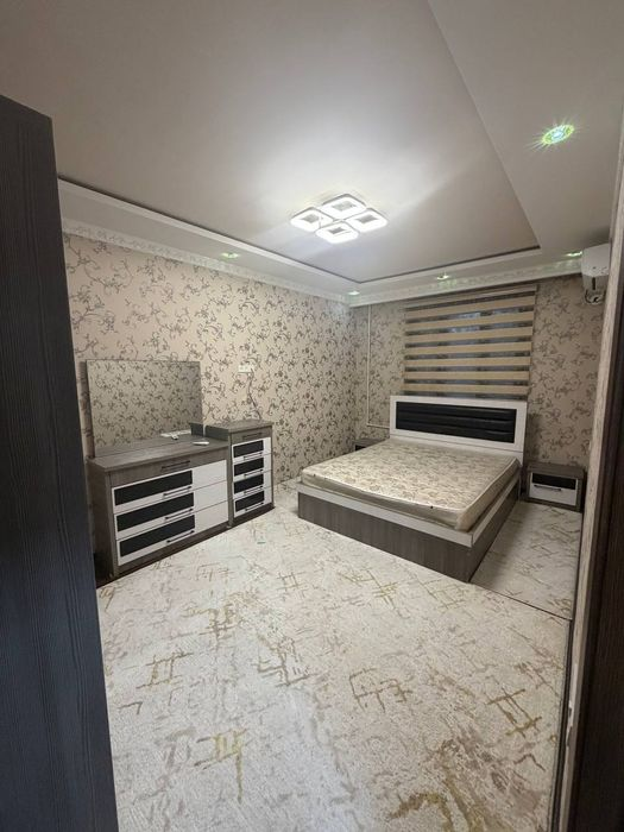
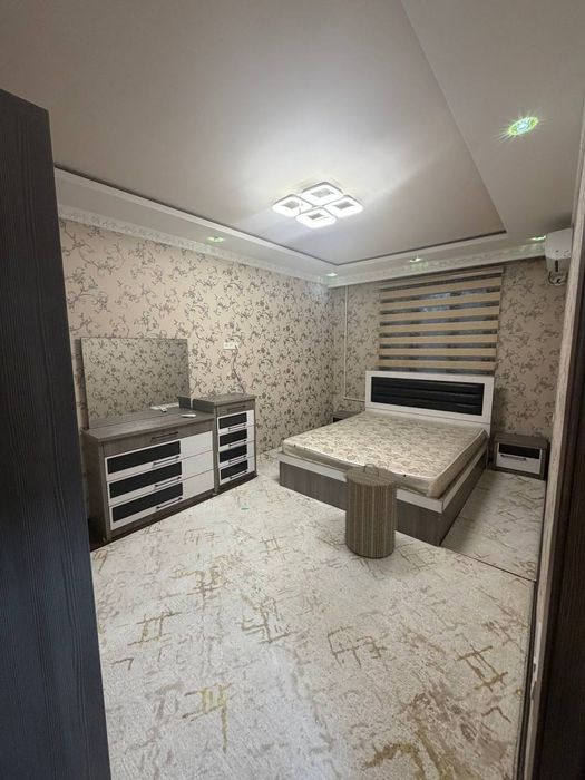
+ laundry hamper (370, 504)
